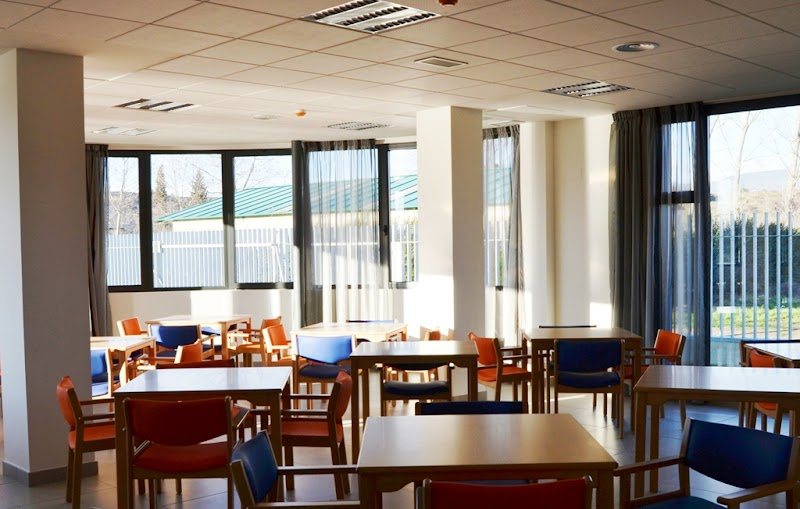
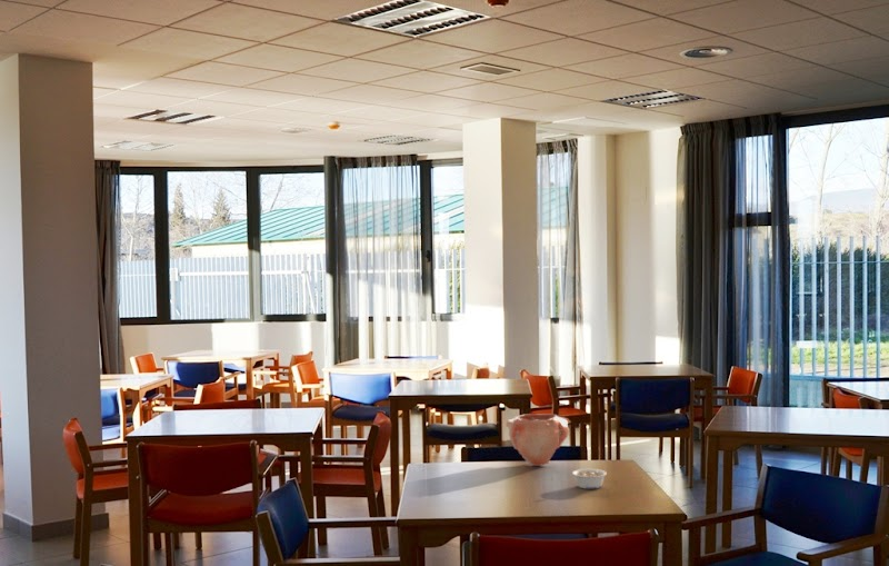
+ legume (589, 478)
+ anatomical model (541, 438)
